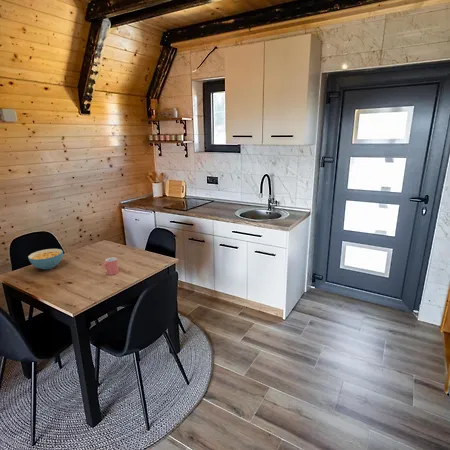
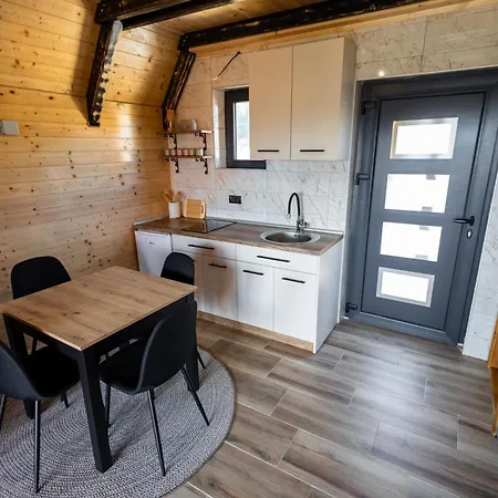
- cereal bowl (47, 260)
- cup (109, 266)
